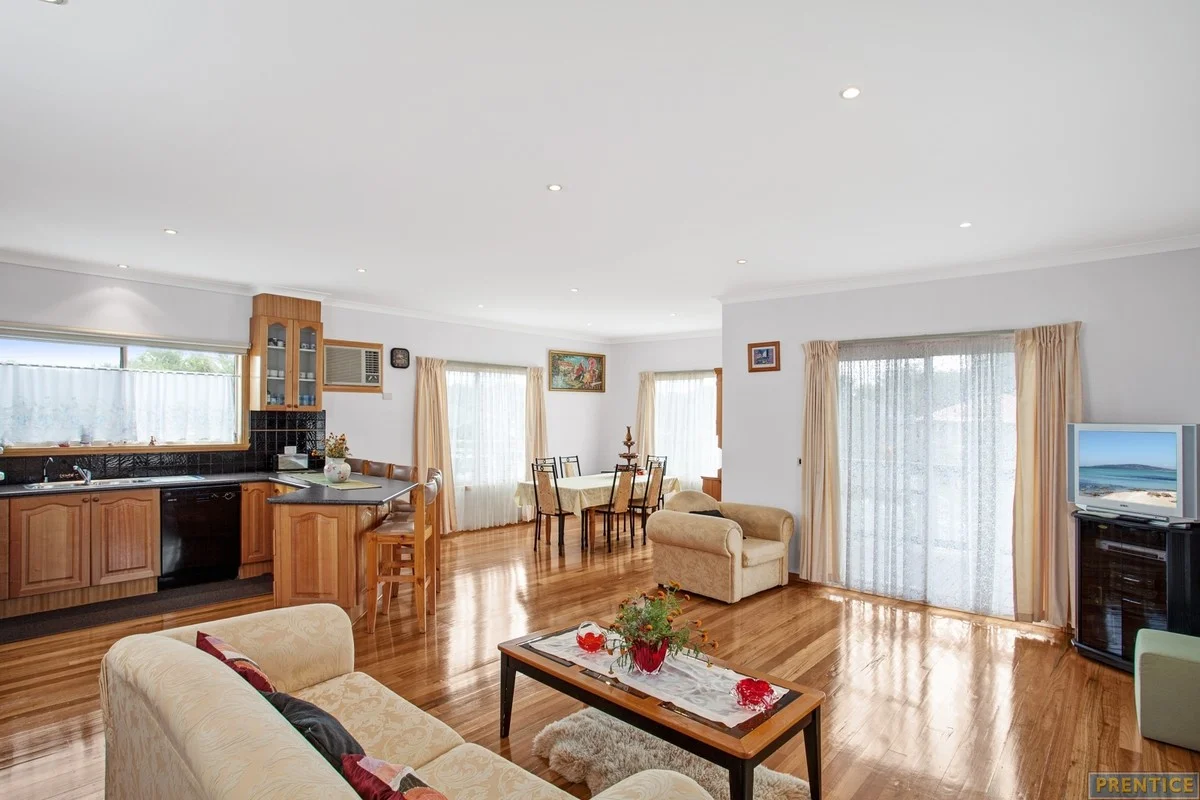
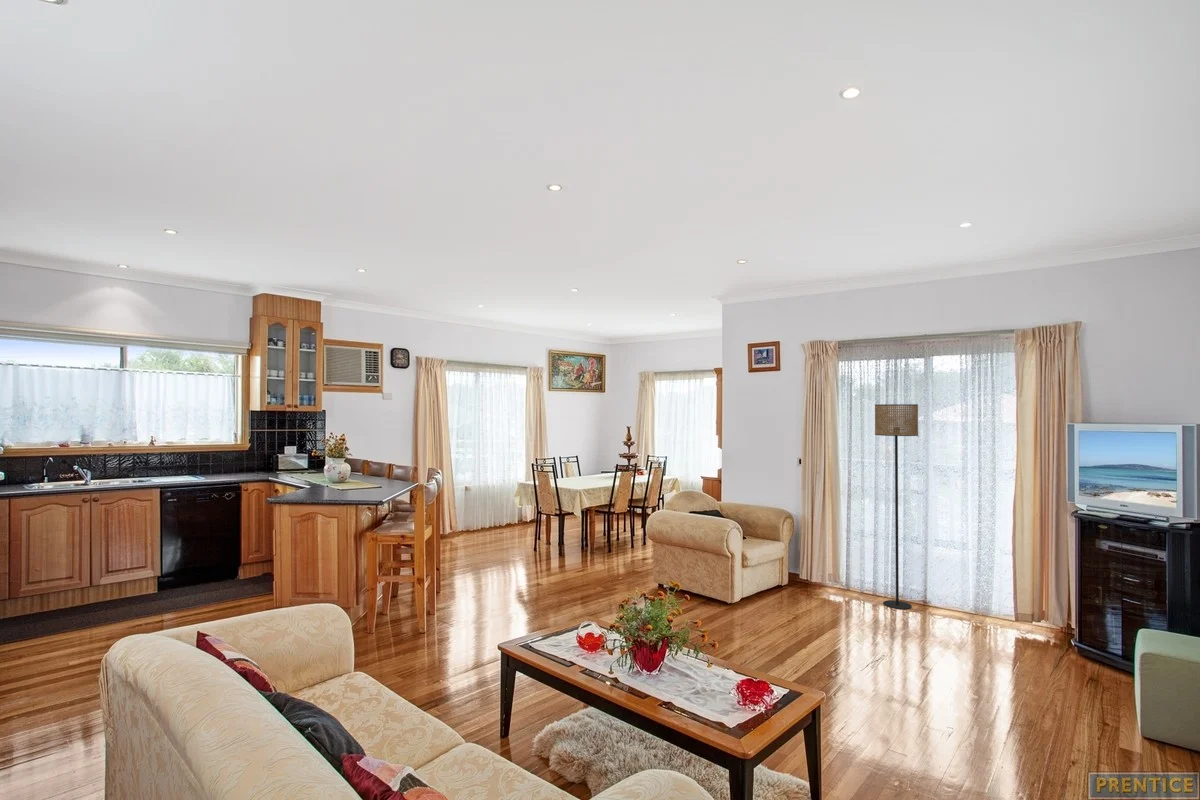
+ floor lamp (896, 504)
